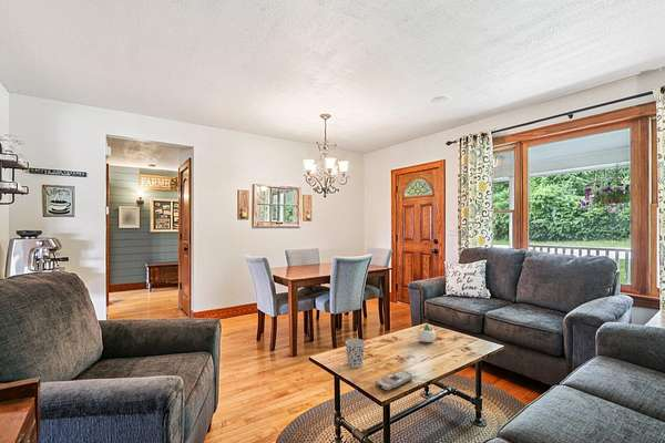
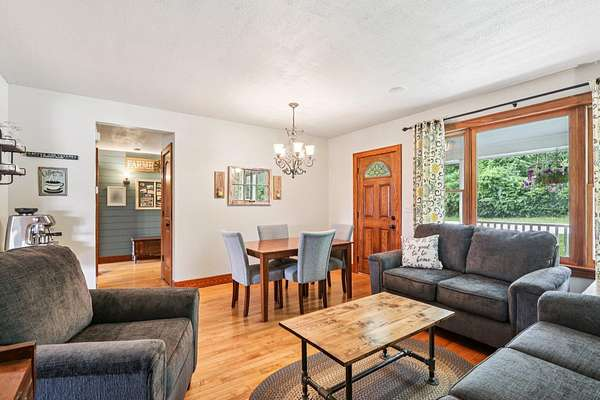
- succulent planter (427, 332)
- cup (355, 353)
- remote control (395, 380)
